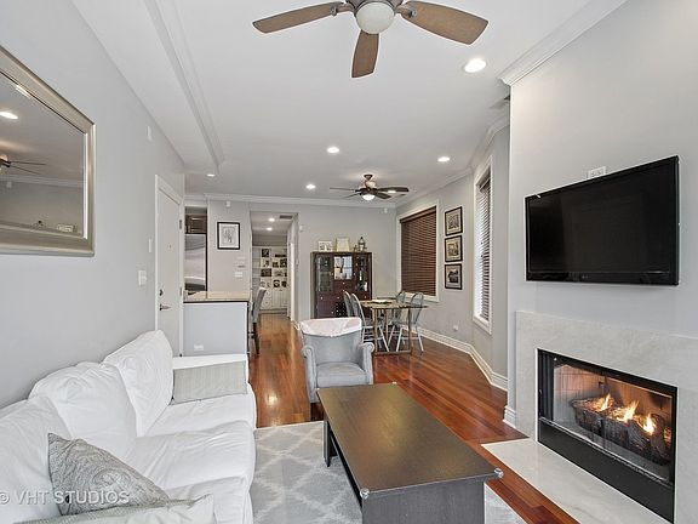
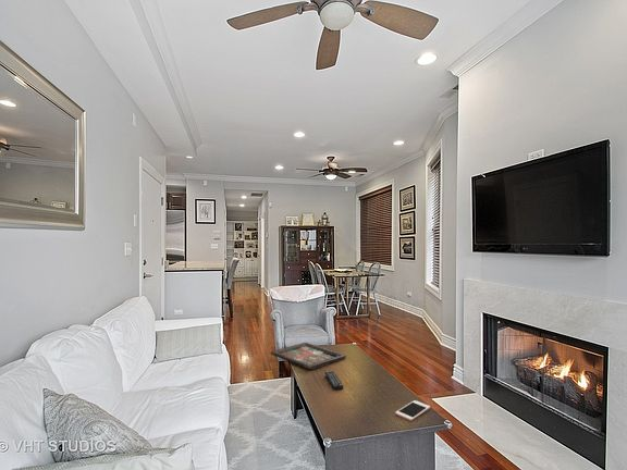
+ remote control (333, 380)
+ cell phone (413, 410)
+ decorative tray (307, 355)
